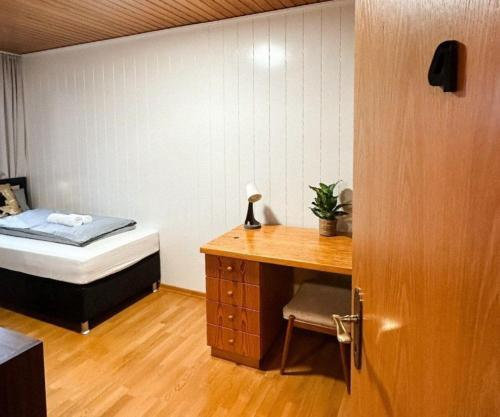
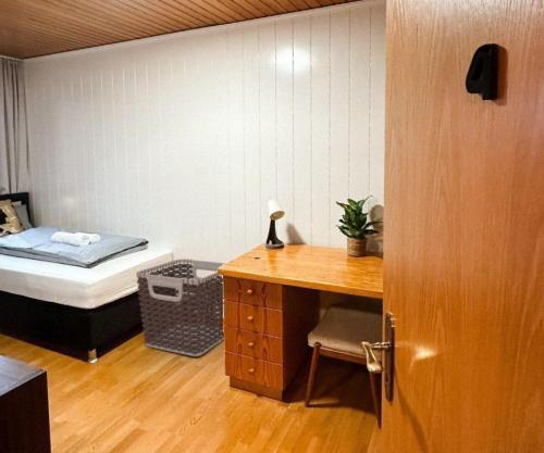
+ clothes hamper (188, 303)
